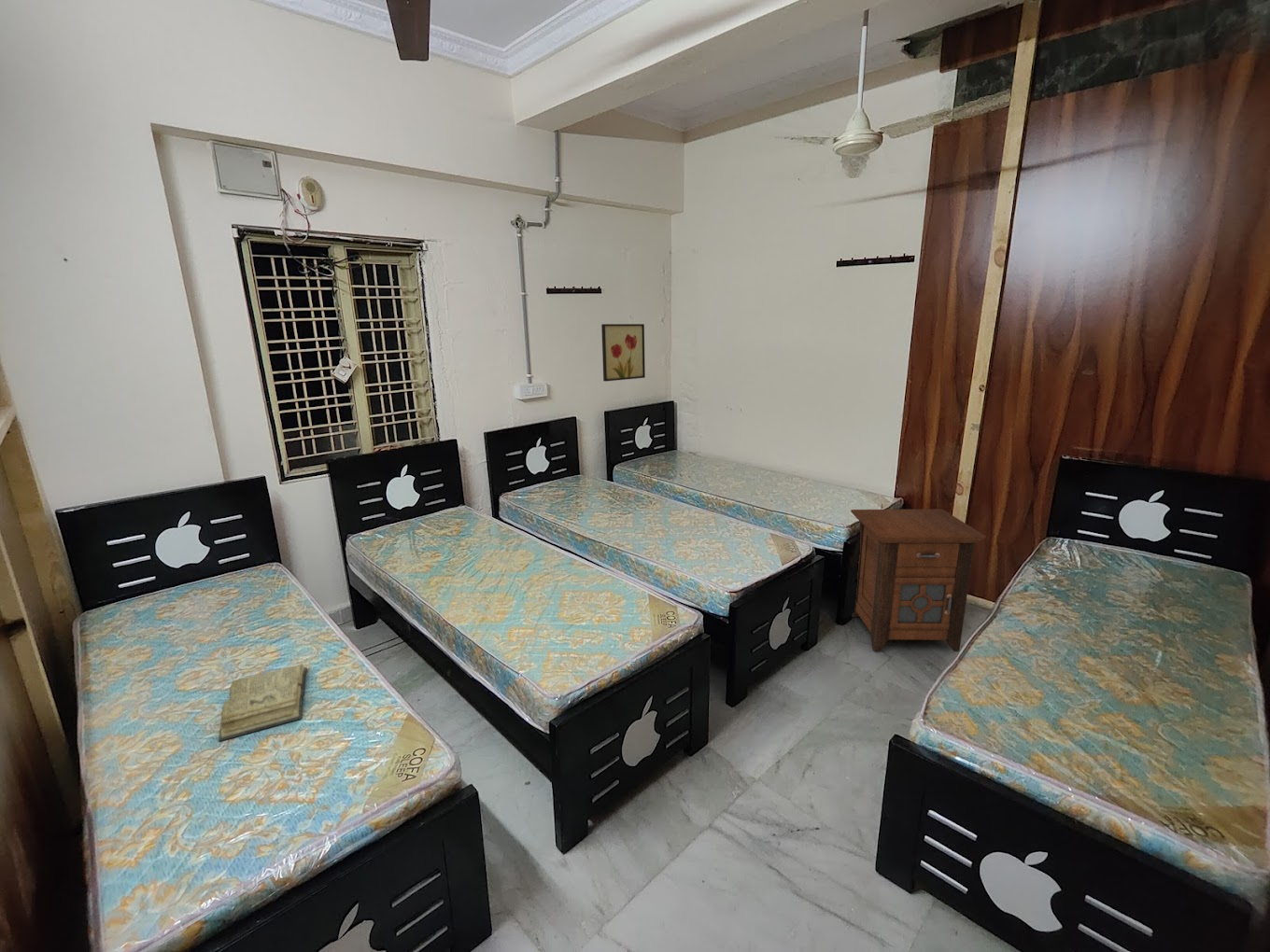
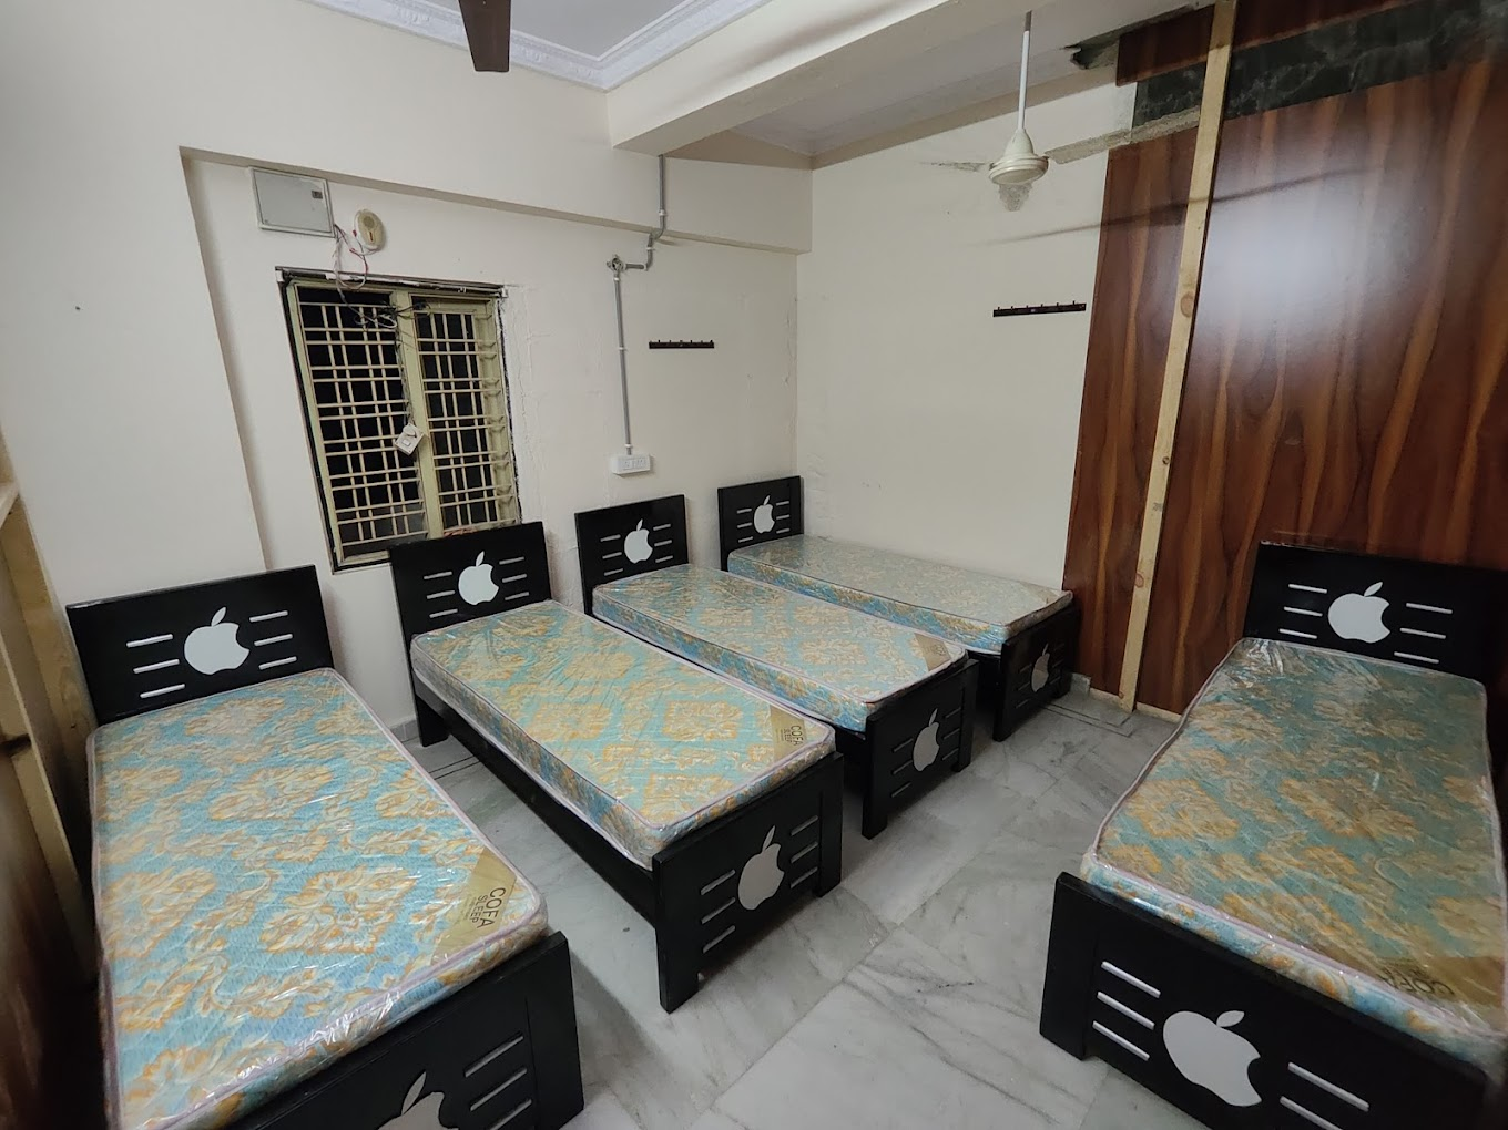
- nightstand (907, 578)
- diary (265, 693)
- wall art (623, 352)
